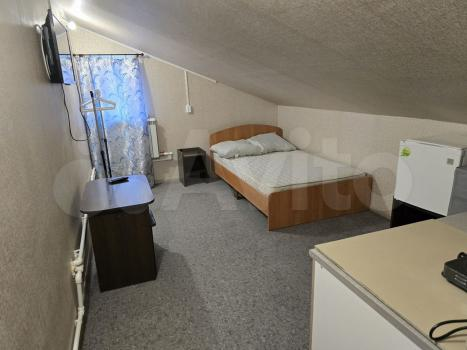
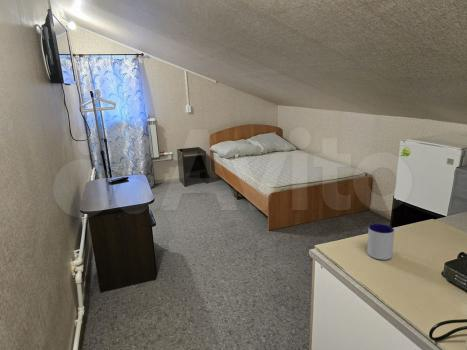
+ mug (381, 239)
